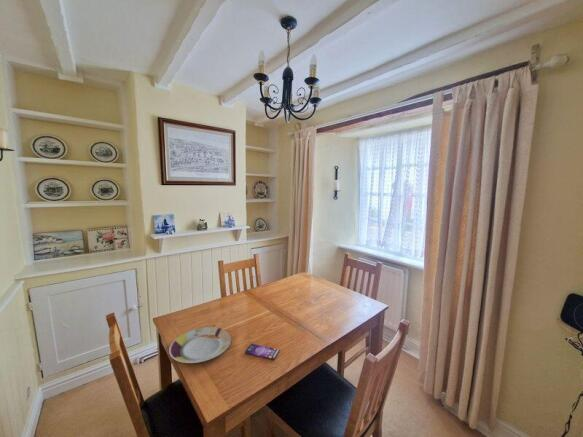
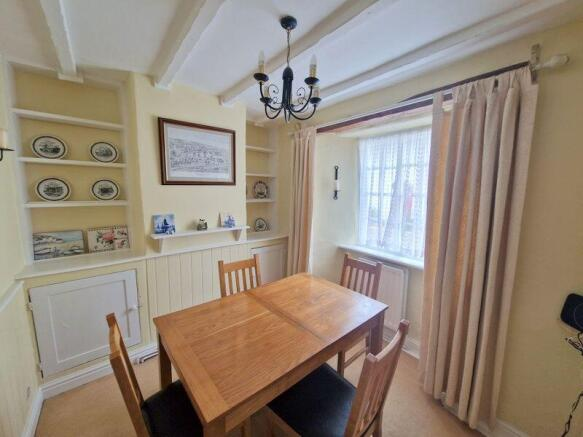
- plate (201, 344)
- smartphone (262, 351)
